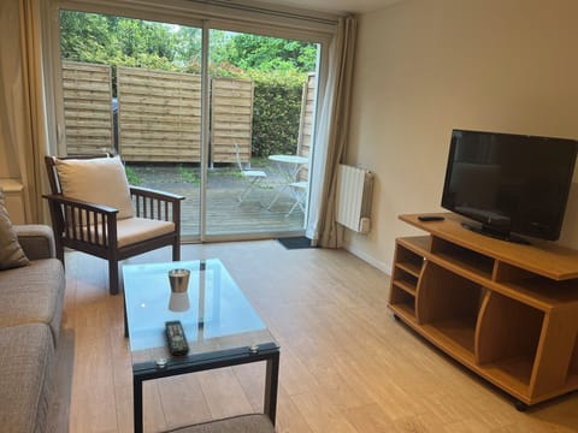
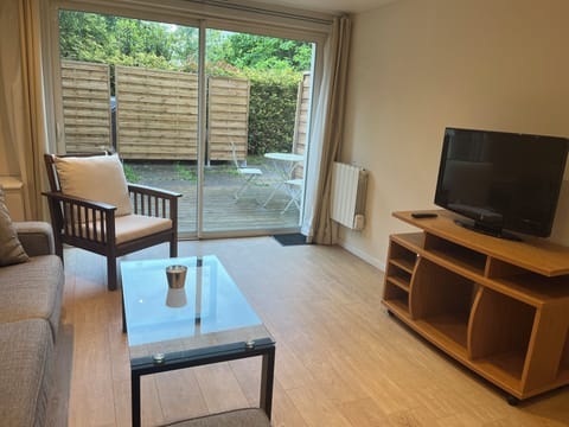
- remote control (176, 337)
